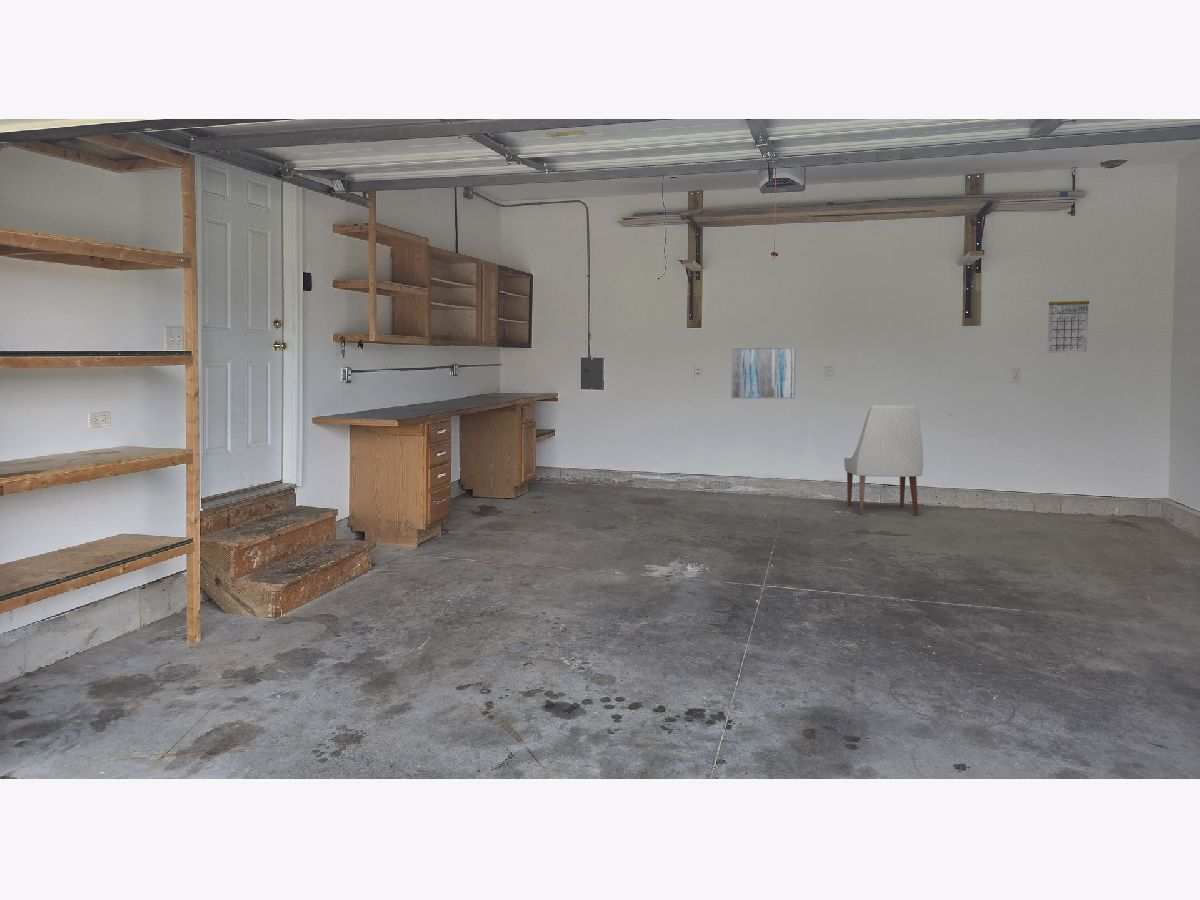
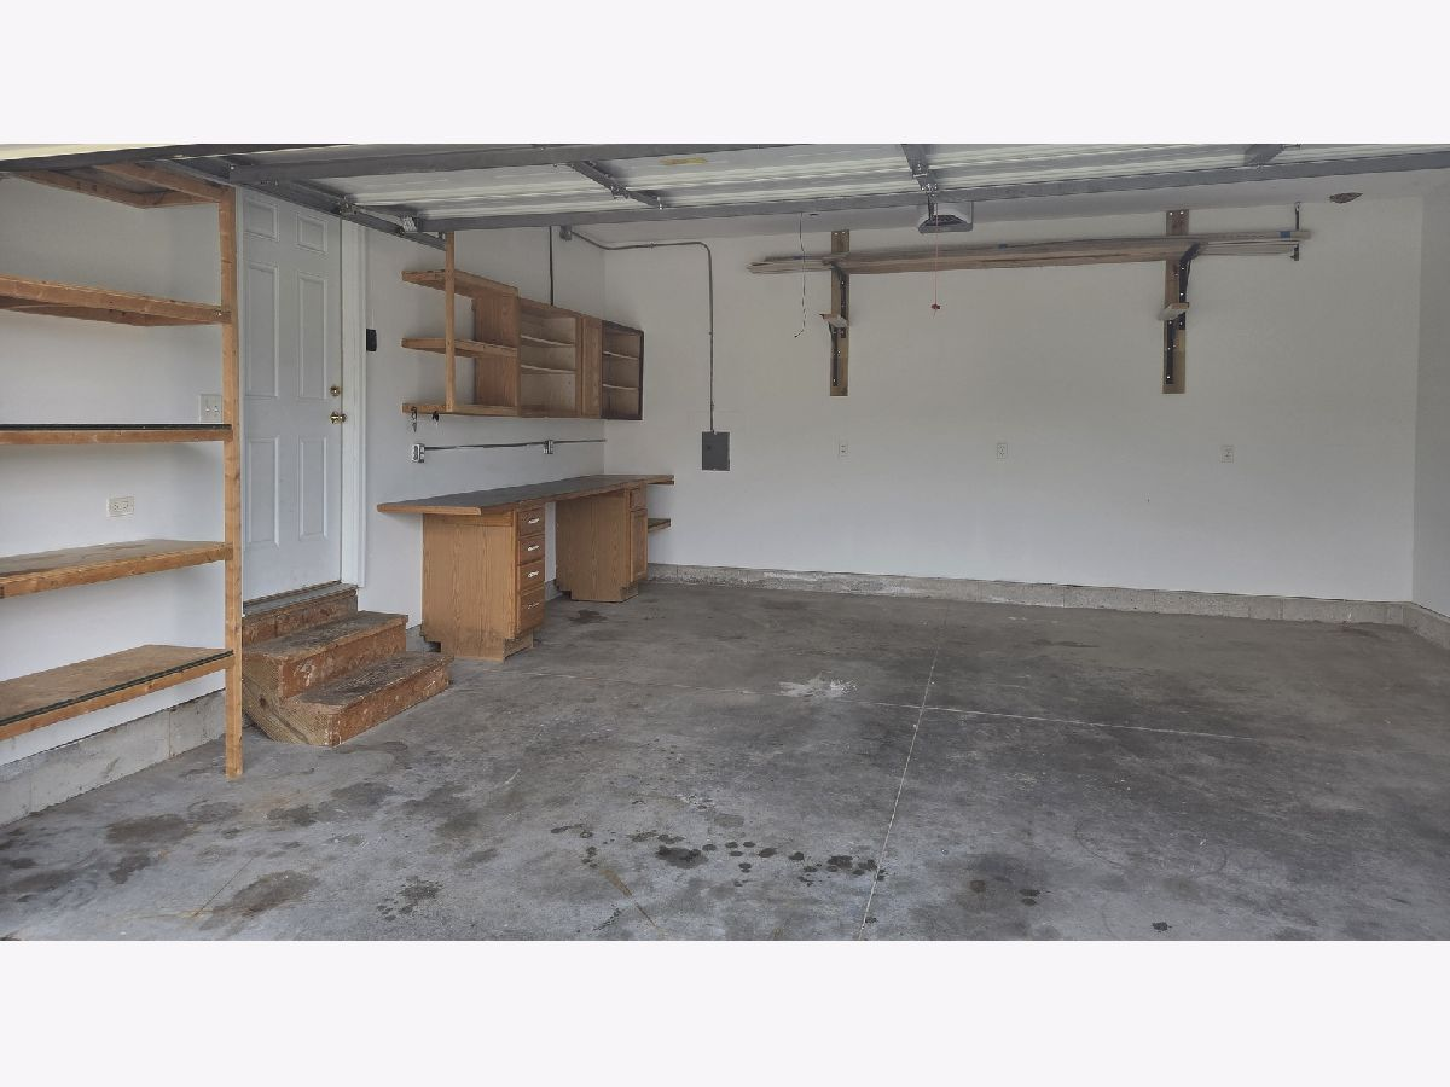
- calendar (1068, 320)
- chair (884, 458)
- wall art (763, 373)
